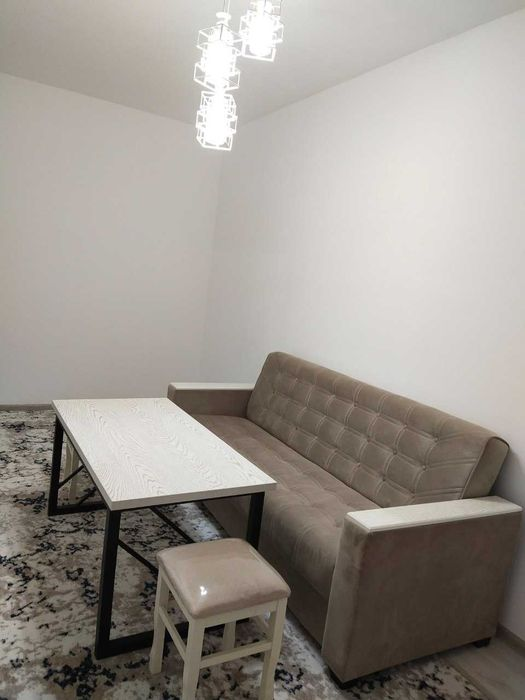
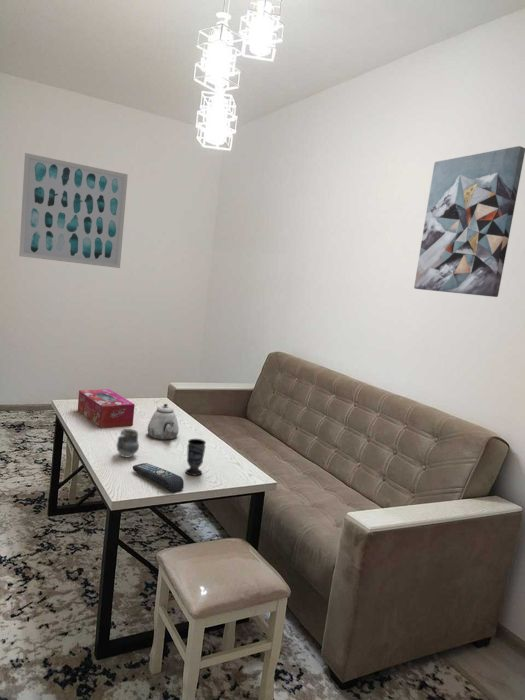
+ remote control (158, 474)
+ cup (195, 457)
+ cup (126, 443)
+ wall art (464, 225)
+ wall art (75, 213)
+ tissue box (105, 407)
+ teapot (165, 420)
